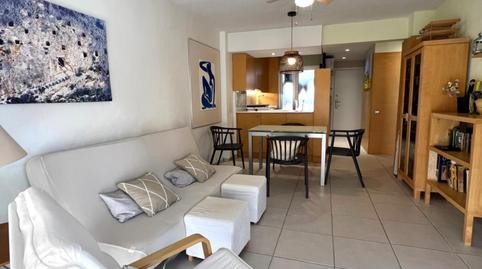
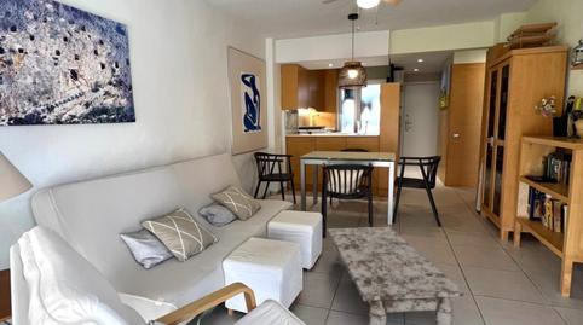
+ coffee table (379, 272)
